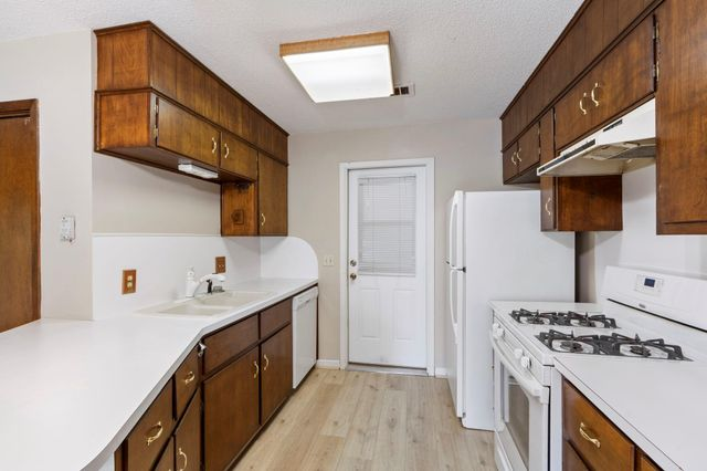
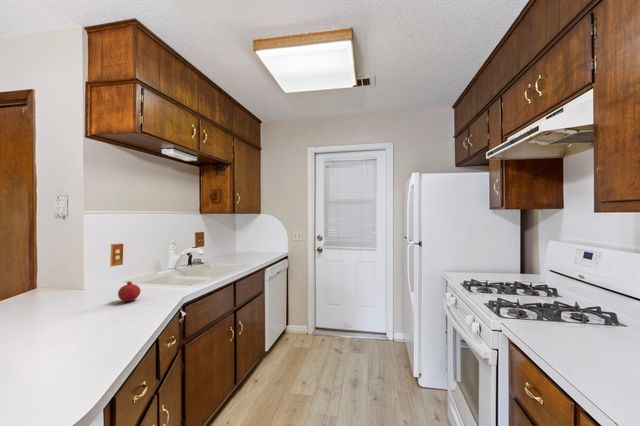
+ fruit (129, 290)
